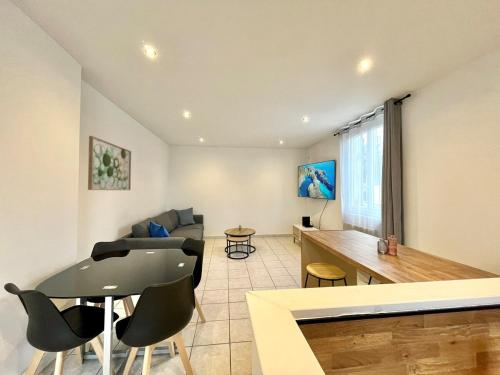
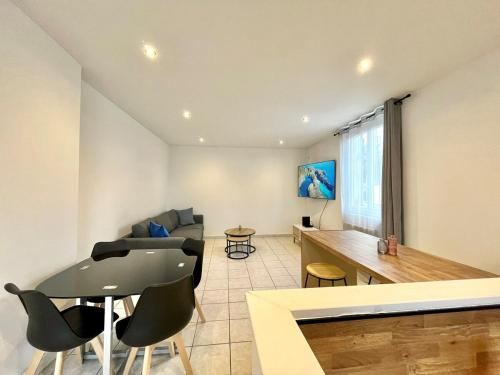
- wall art (113, 167)
